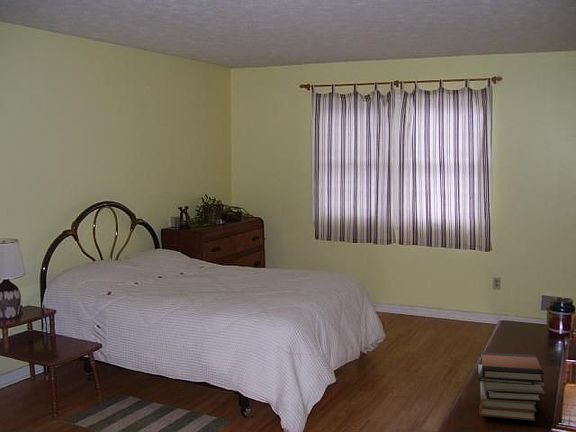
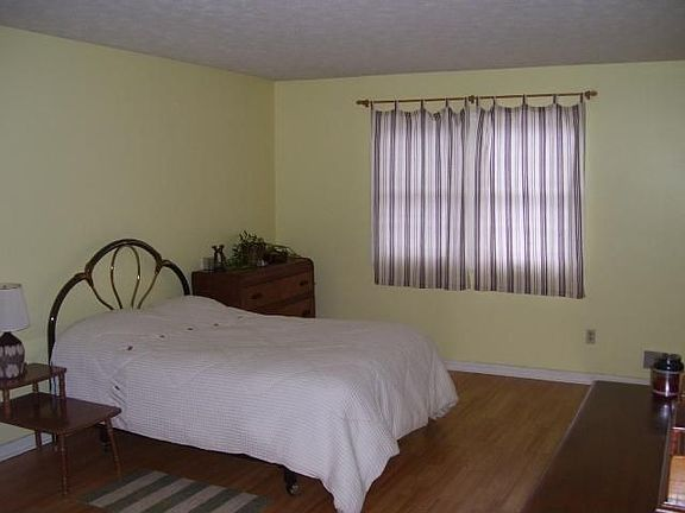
- book stack (509, 383)
